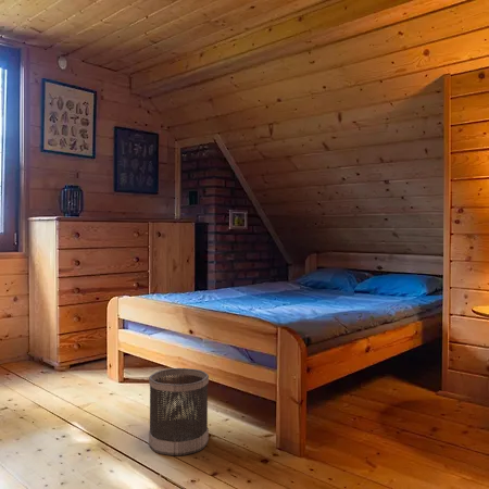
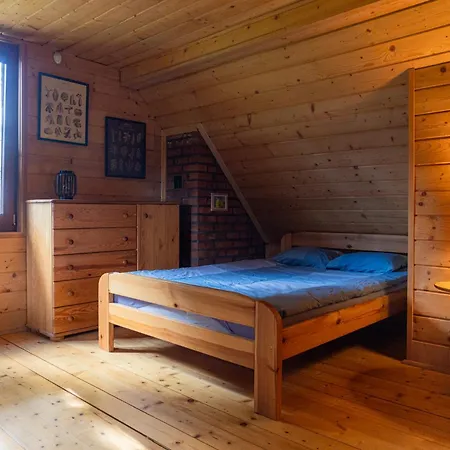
- wastebasket (178, 409)
